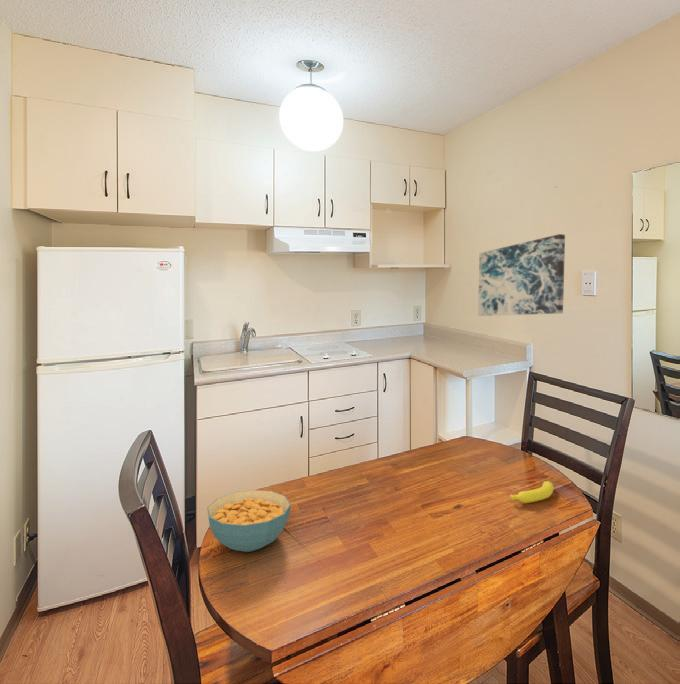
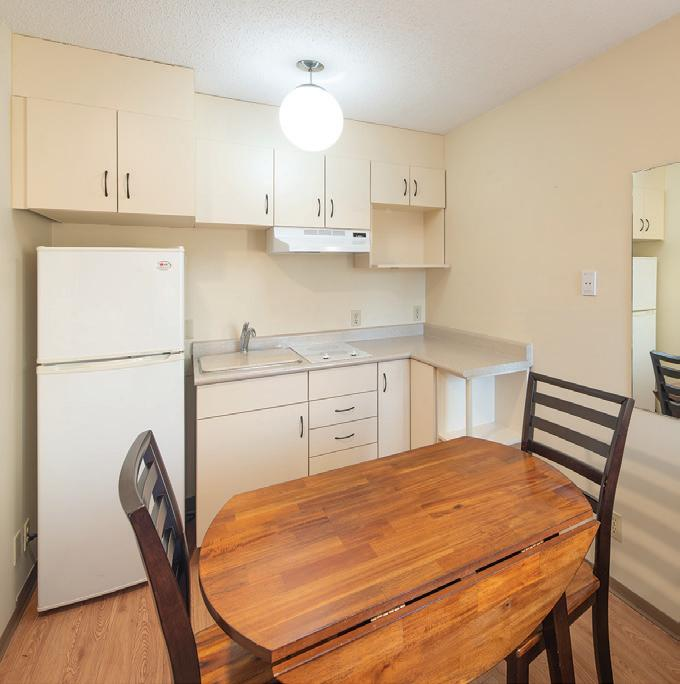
- cereal bowl (249, 525)
- banana (535, 492)
- wall art (516, 279)
